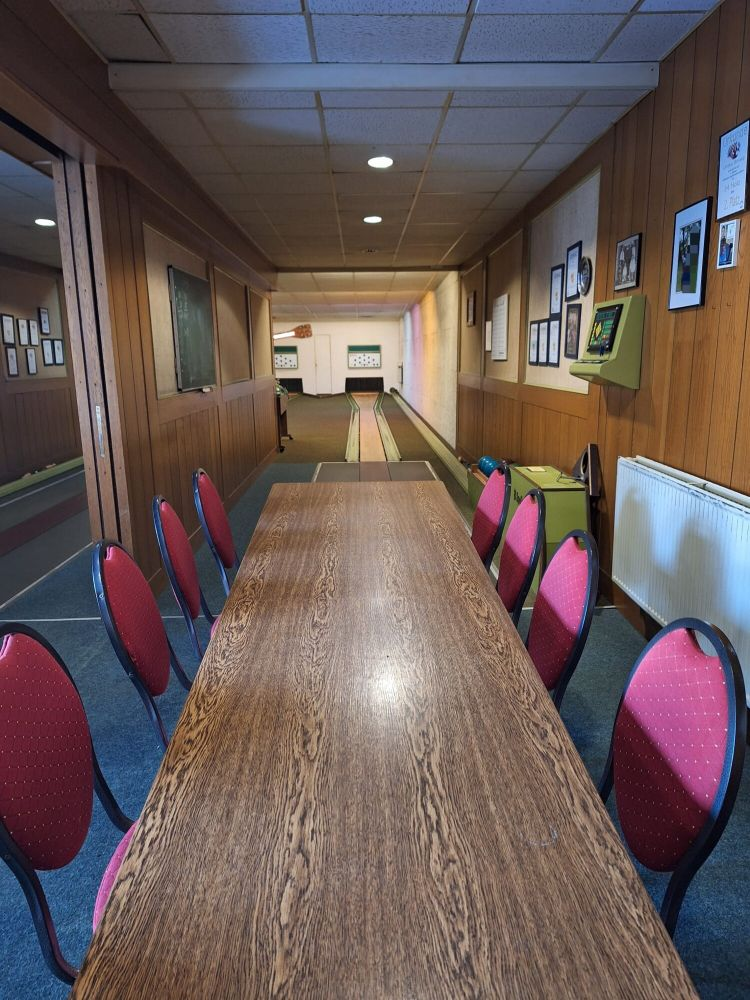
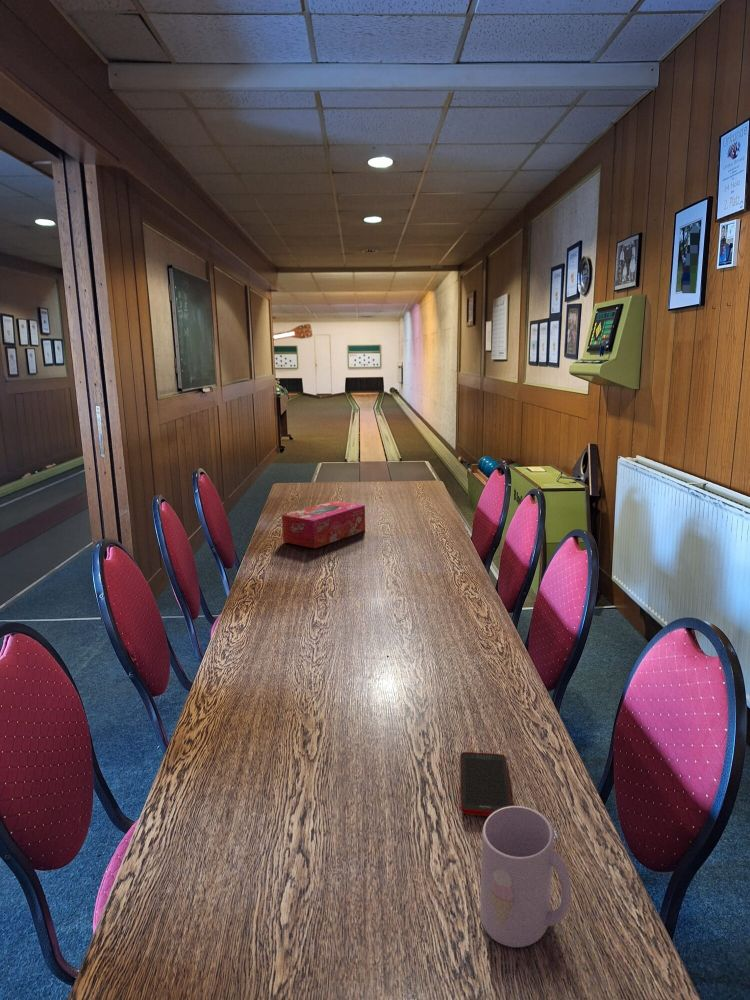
+ cell phone (484, 782)
+ mug (526, 878)
+ tissue box (325, 523)
